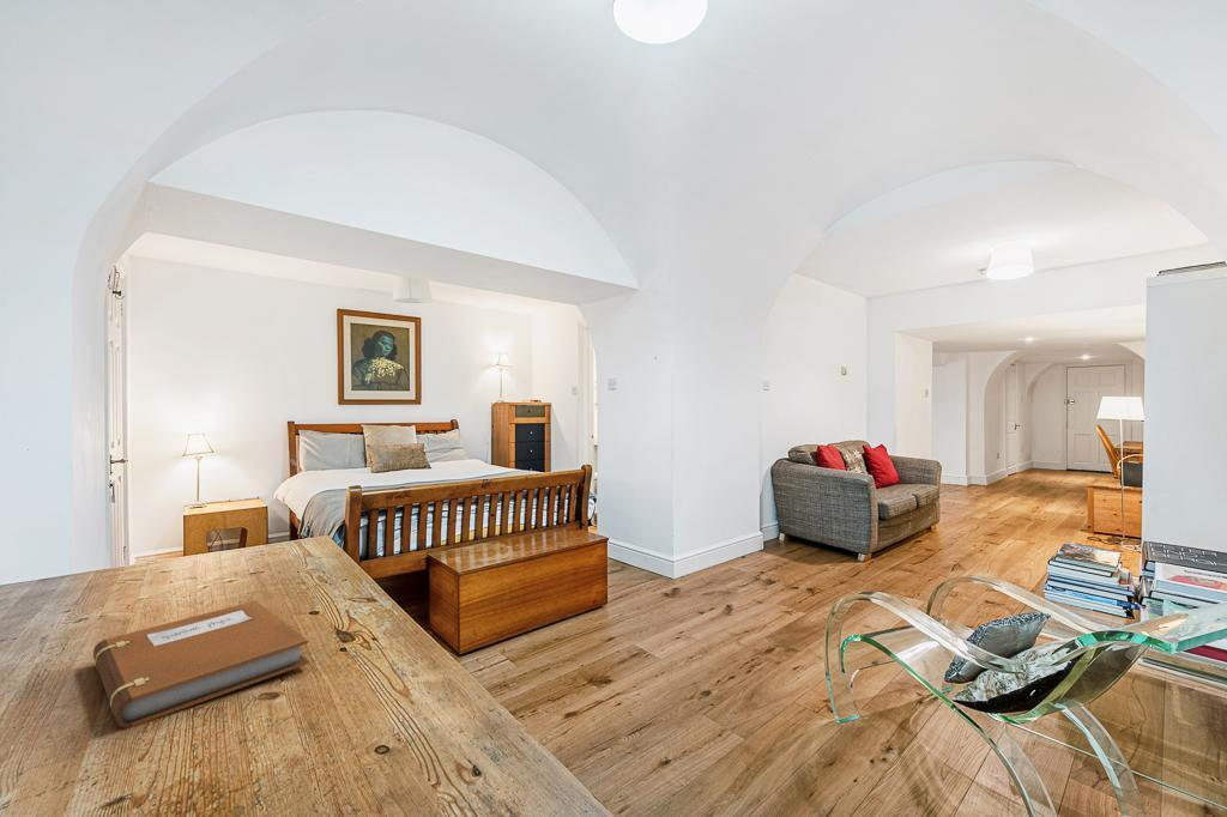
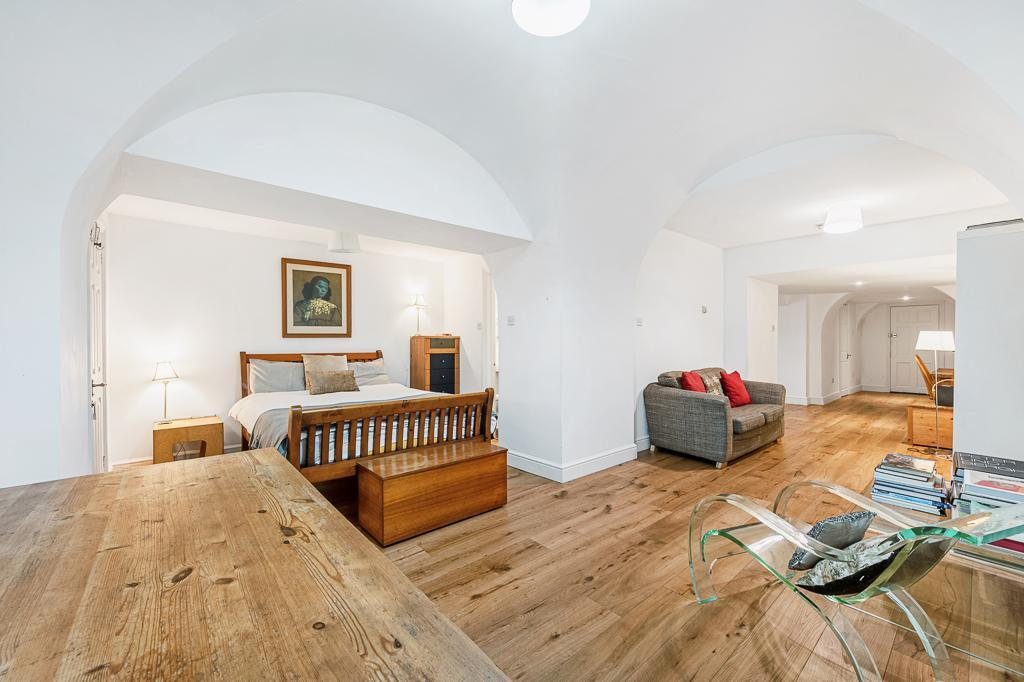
- notebook (199, 652)
